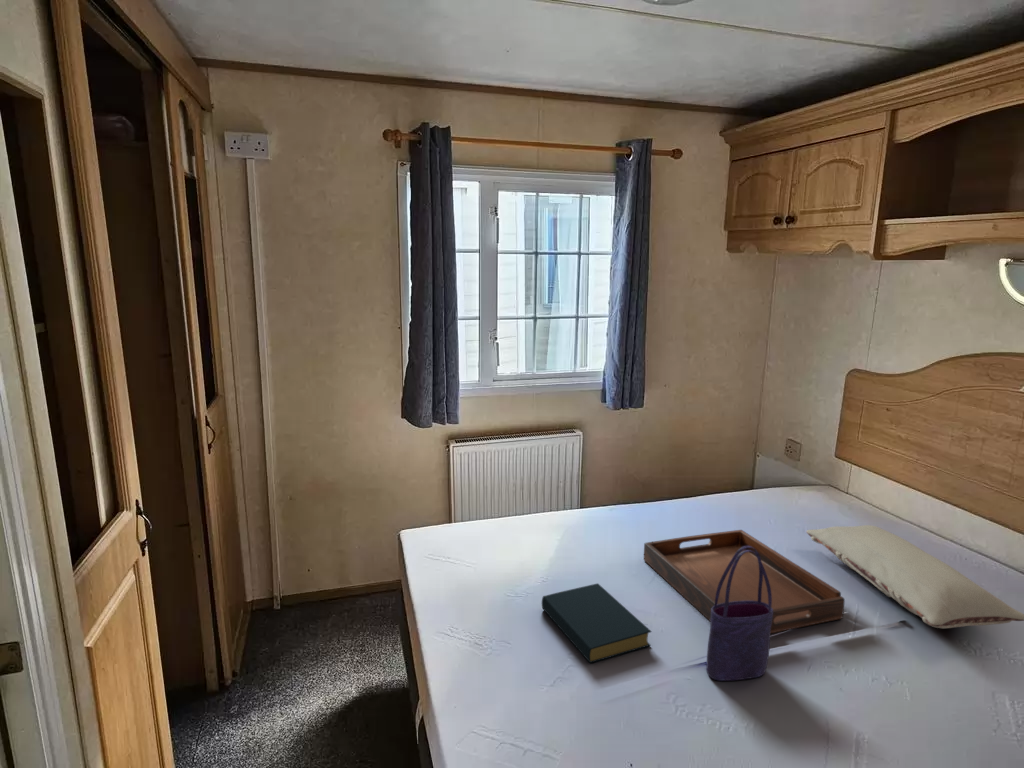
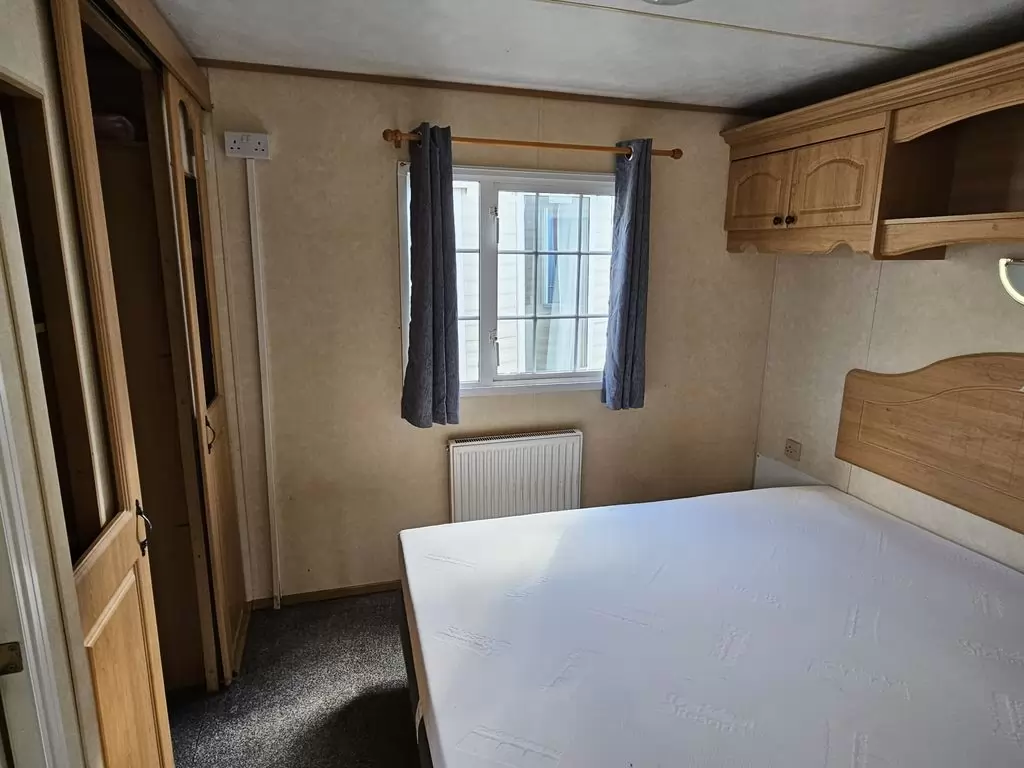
- hardback book (593, 619)
- tote bag (741, 611)
- pillow (900, 570)
- serving tray (737, 577)
